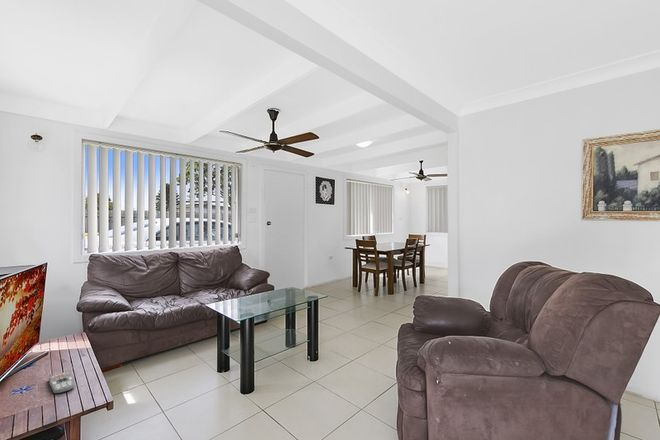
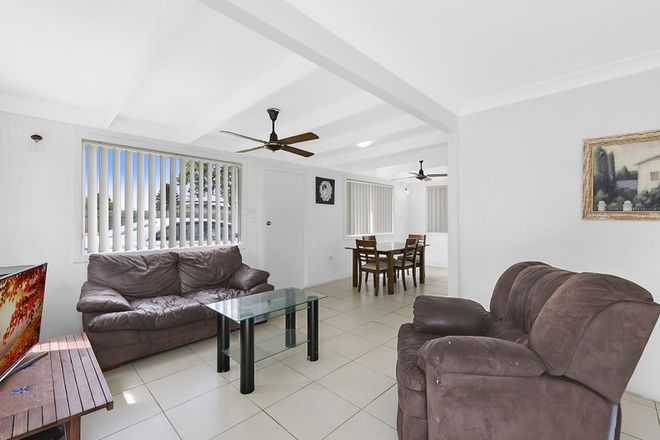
- remote control (62, 382)
